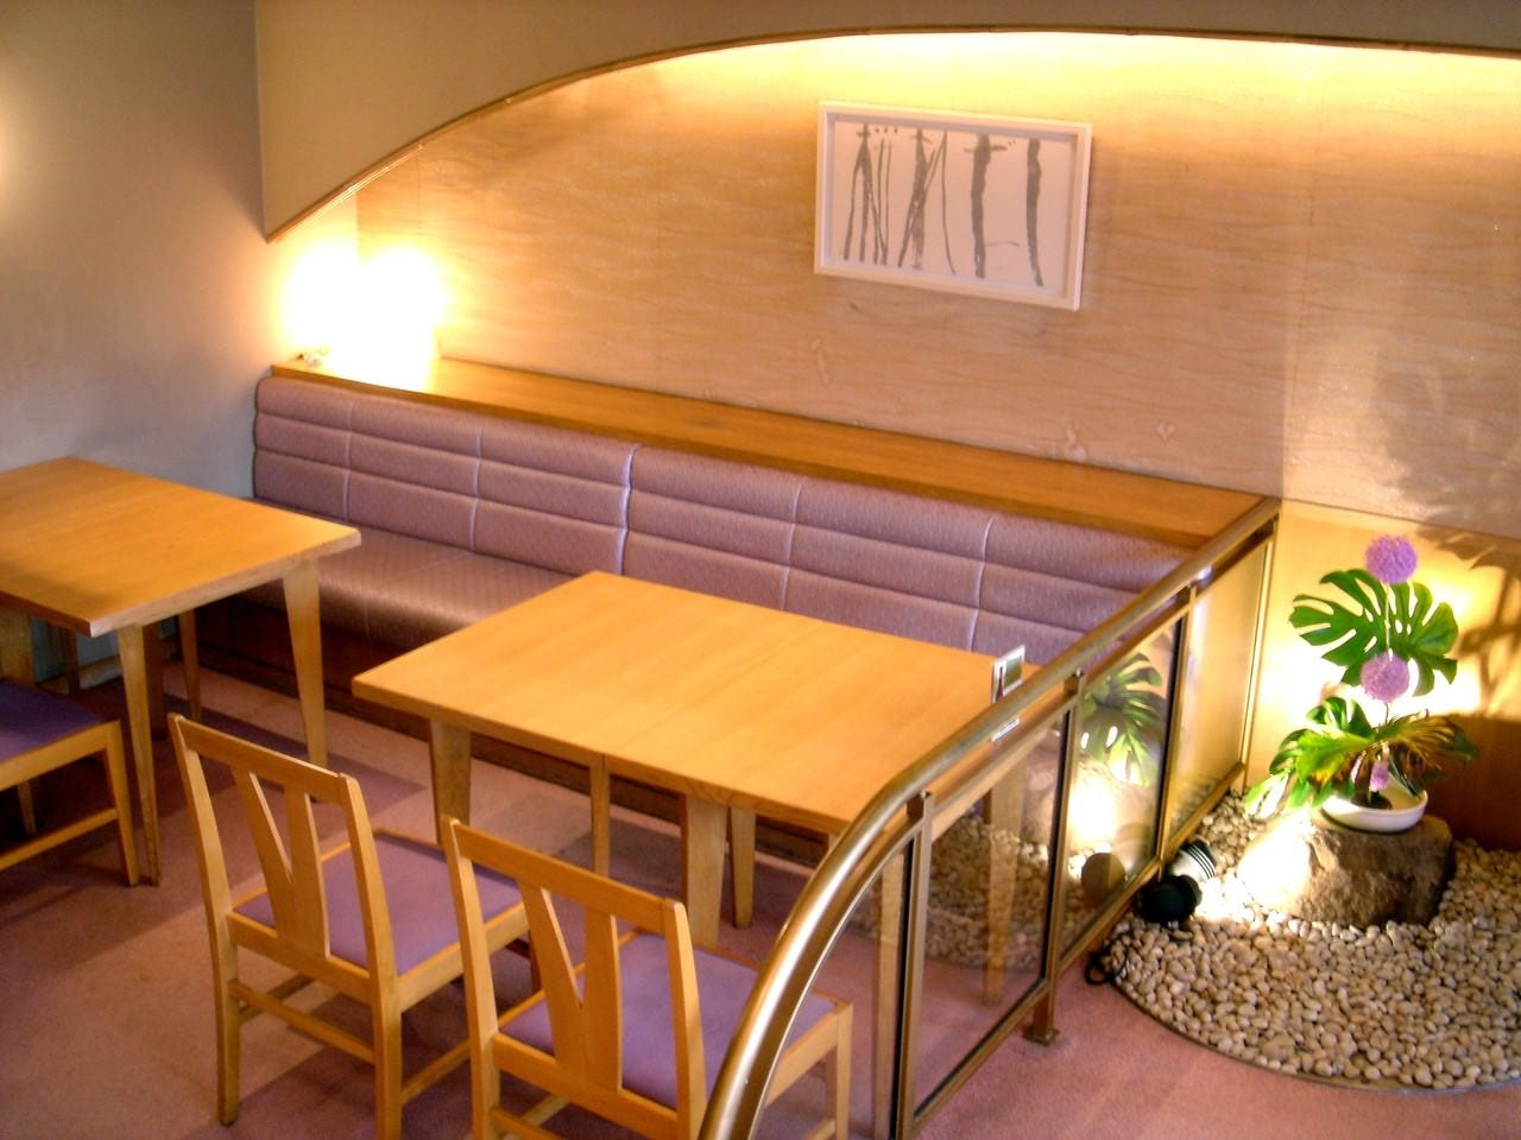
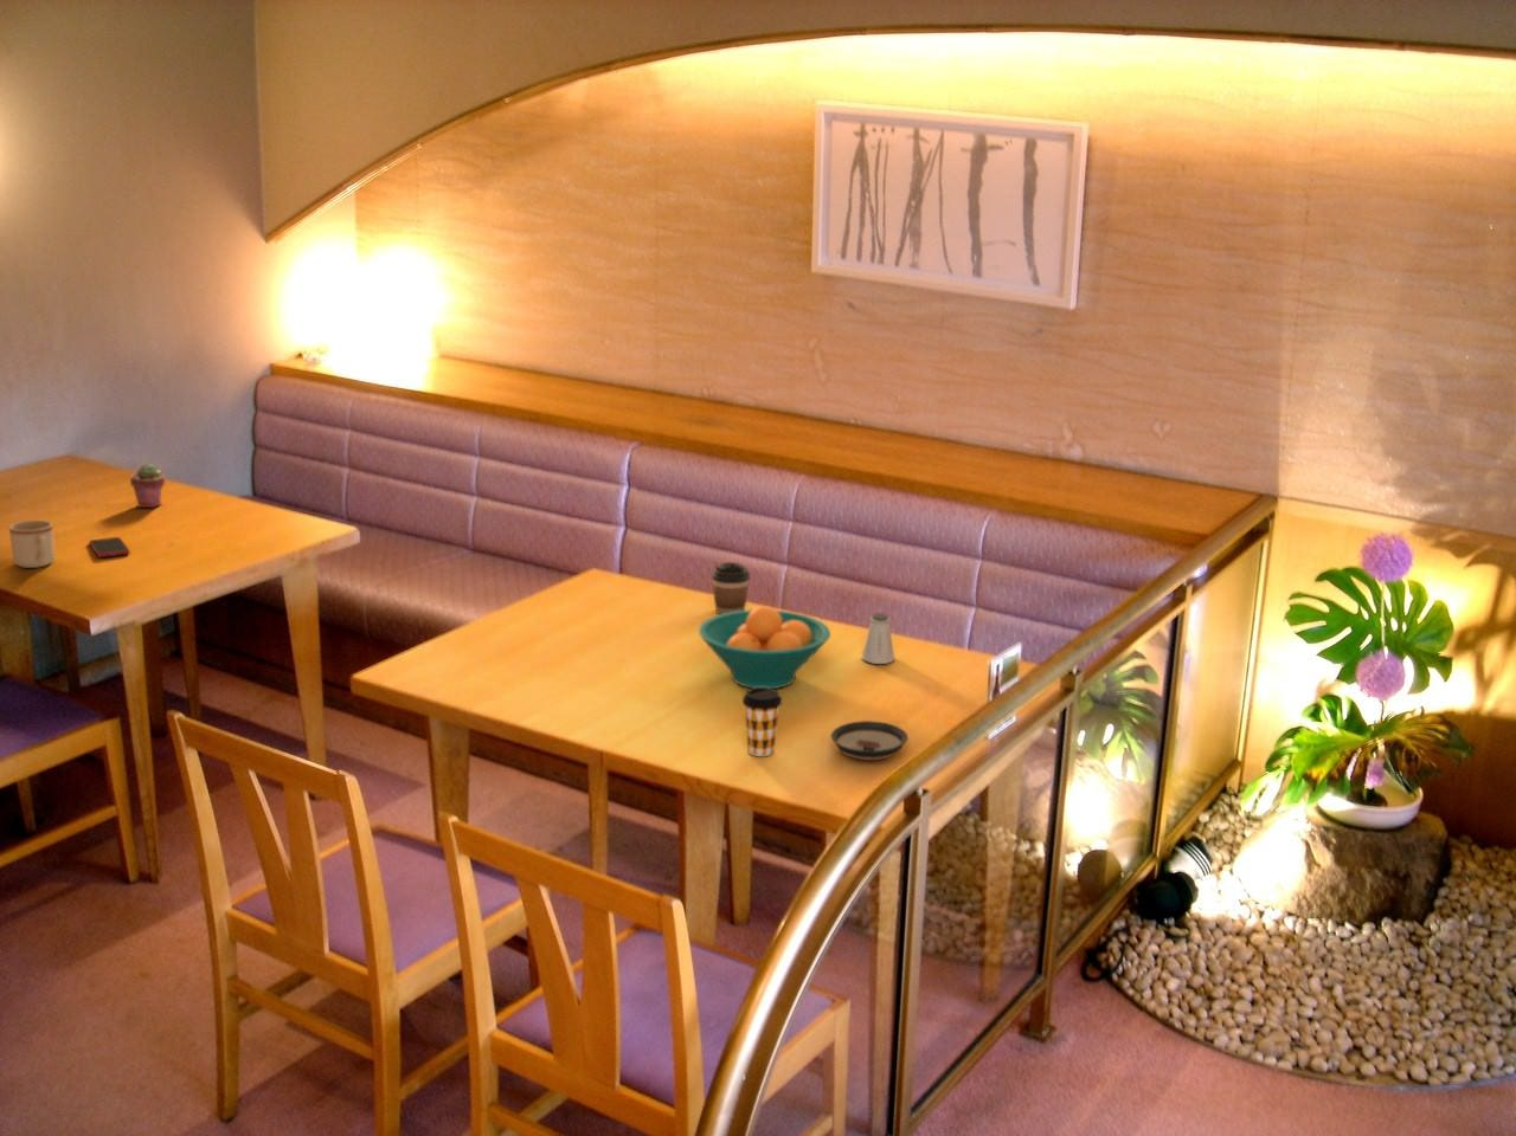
+ mug (35, 545)
+ saltshaker (879, 637)
+ cell phone (109, 547)
+ coffee cup (729, 587)
+ fruit bowl (764, 642)
+ potted succulent (147, 484)
+ coffee cup (762, 722)
+ saucer (868, 743)
